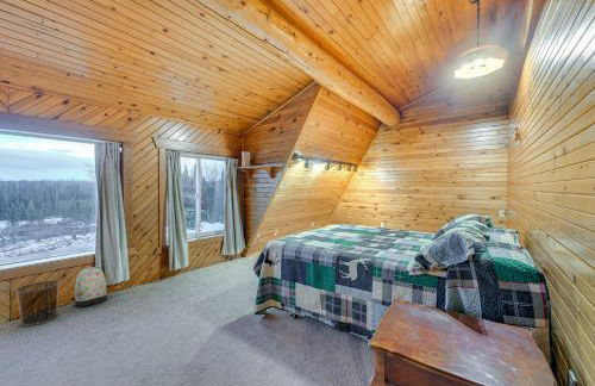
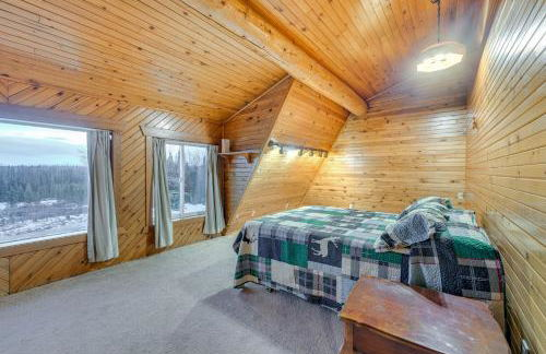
- backpack (92, 285)
- waste bin (38, 303)
